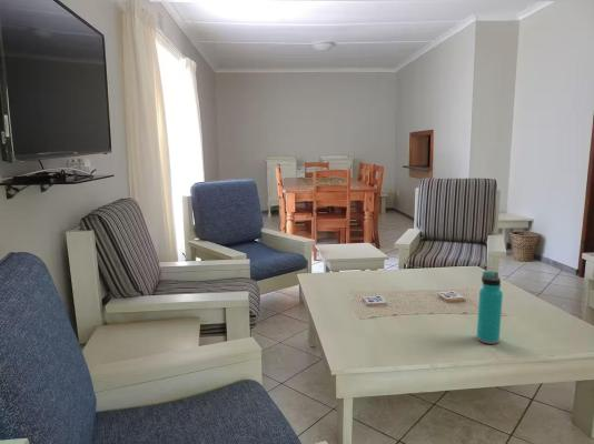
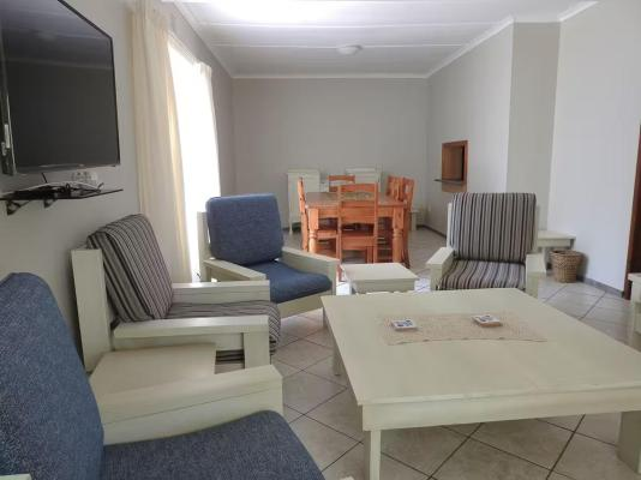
- water bottle (489, 305)
